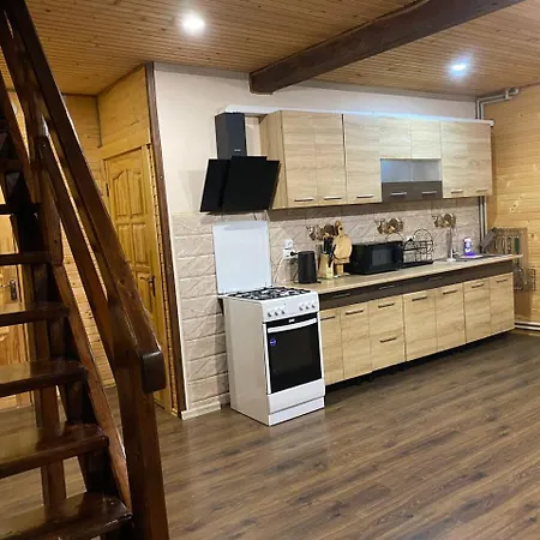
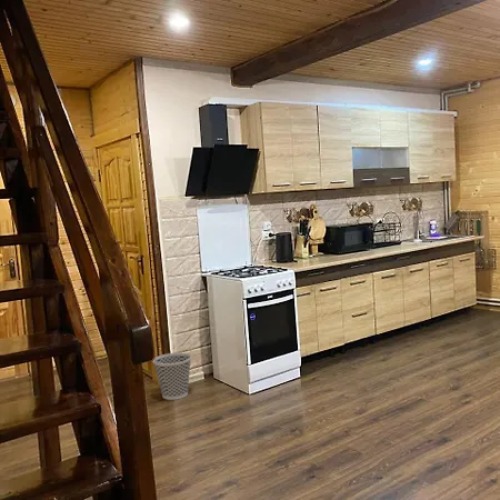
+ wastebasket (173, 377)
